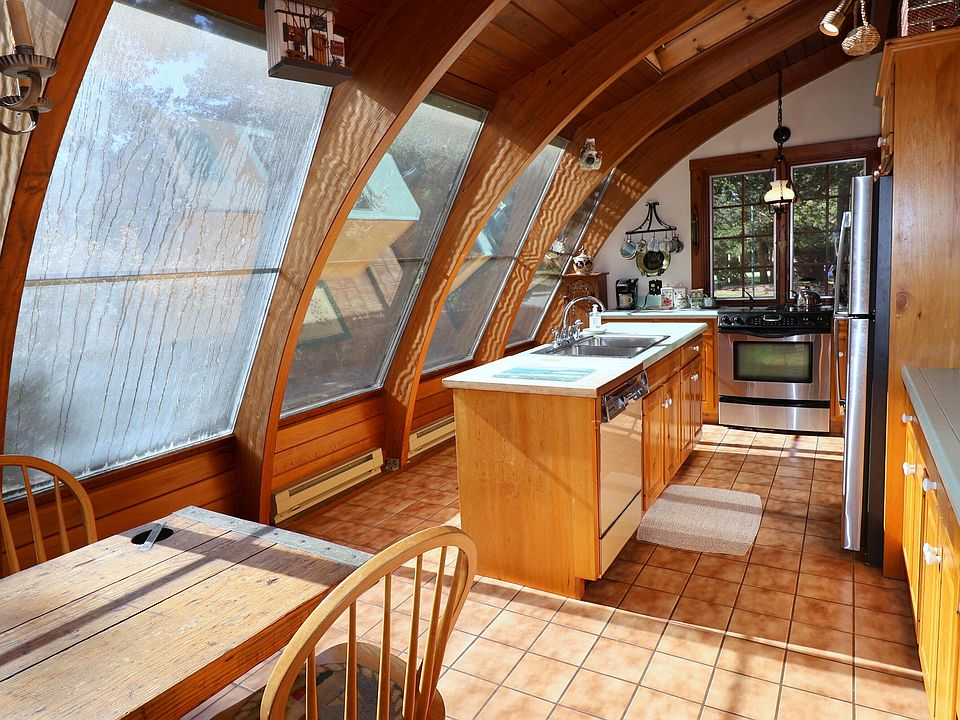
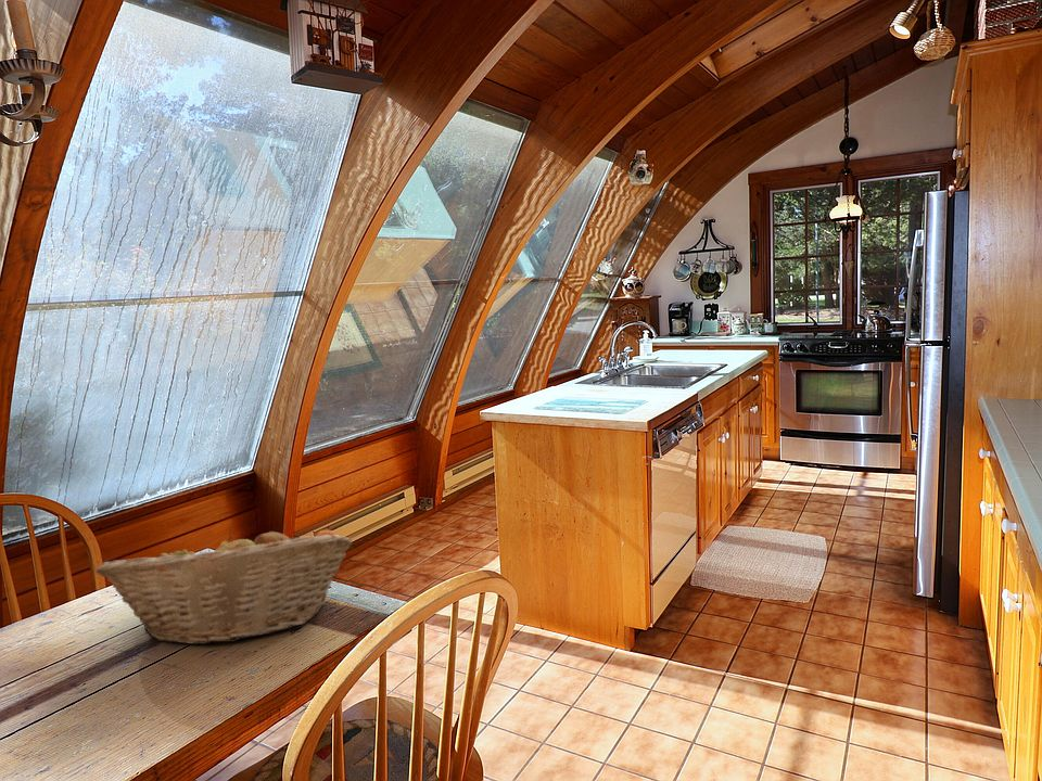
+ fruit basket (231, 572)
